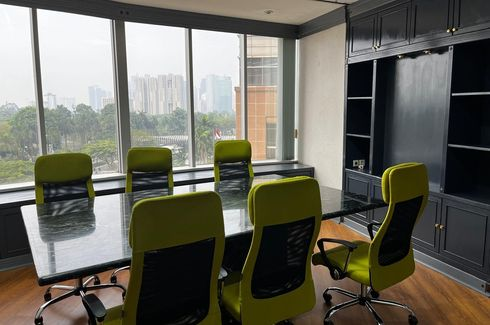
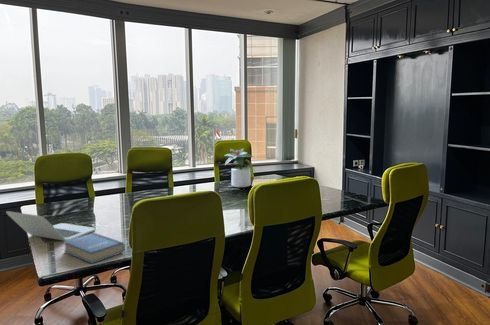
+ laptop (50, 224)
+ potted plant (239, 167)
+ hardback book (94, 246)
